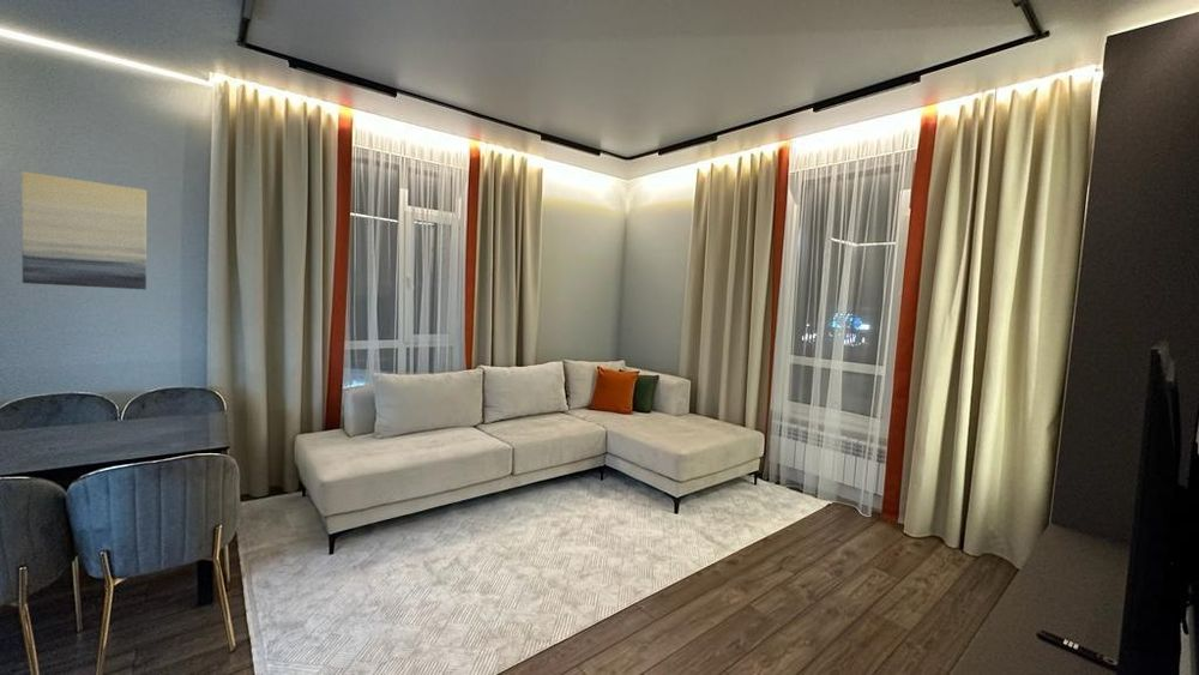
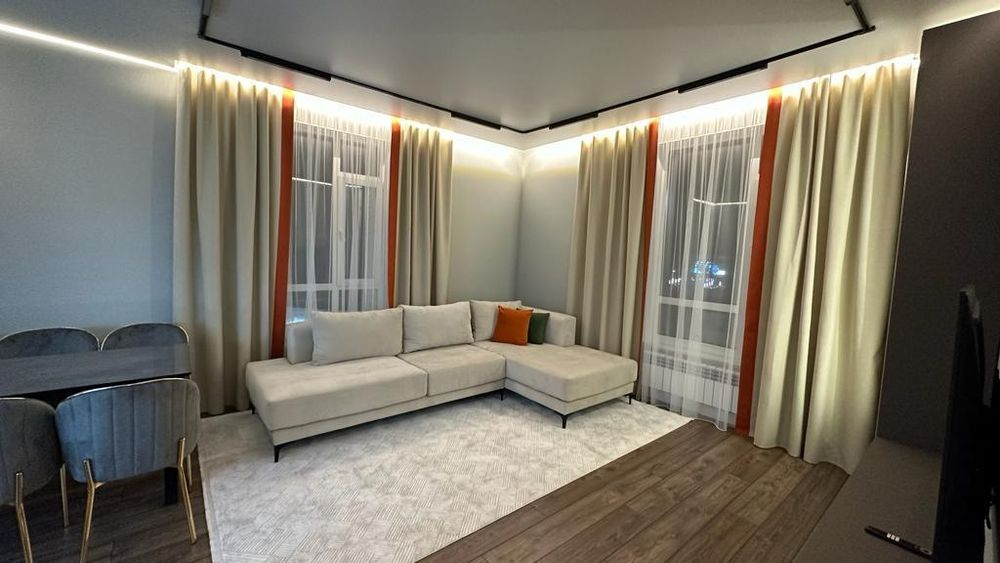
- wall art (88, 234)
